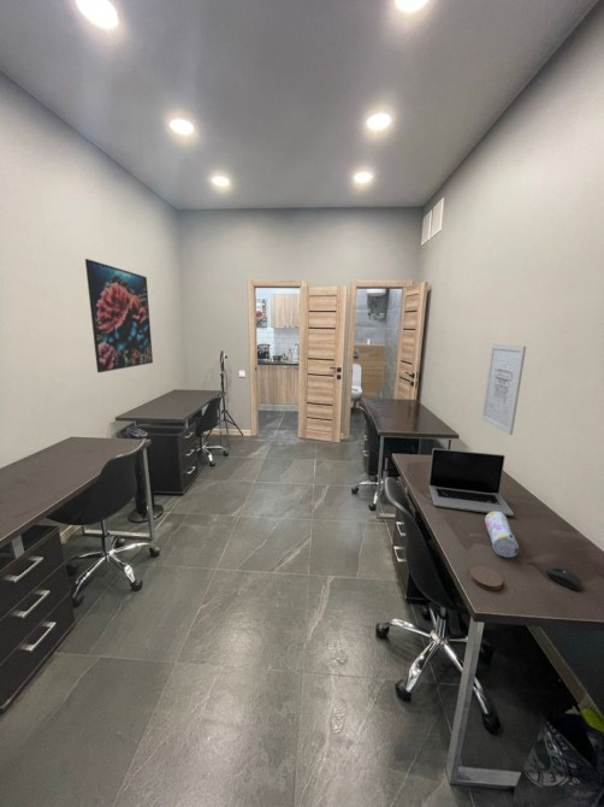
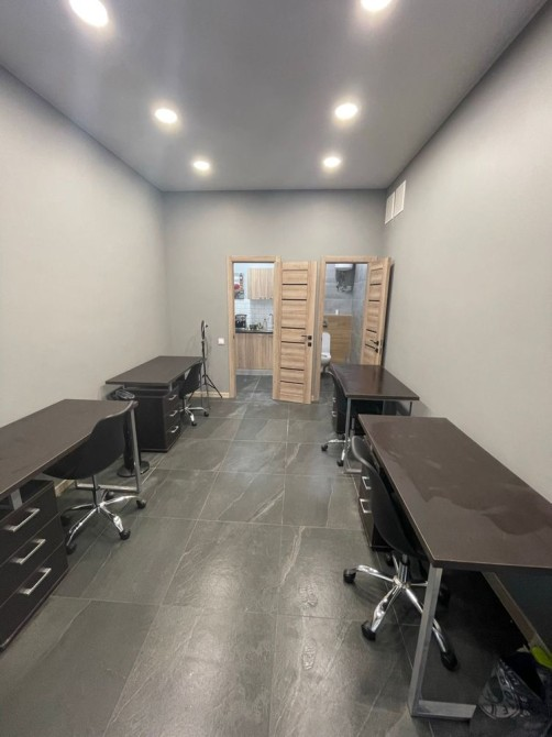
- wall art (501, 387)
- mouse (564, 576)
- pencil case (499, 532)
- coaster (485, 577)
- laptop (469, 479)
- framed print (124, 319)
